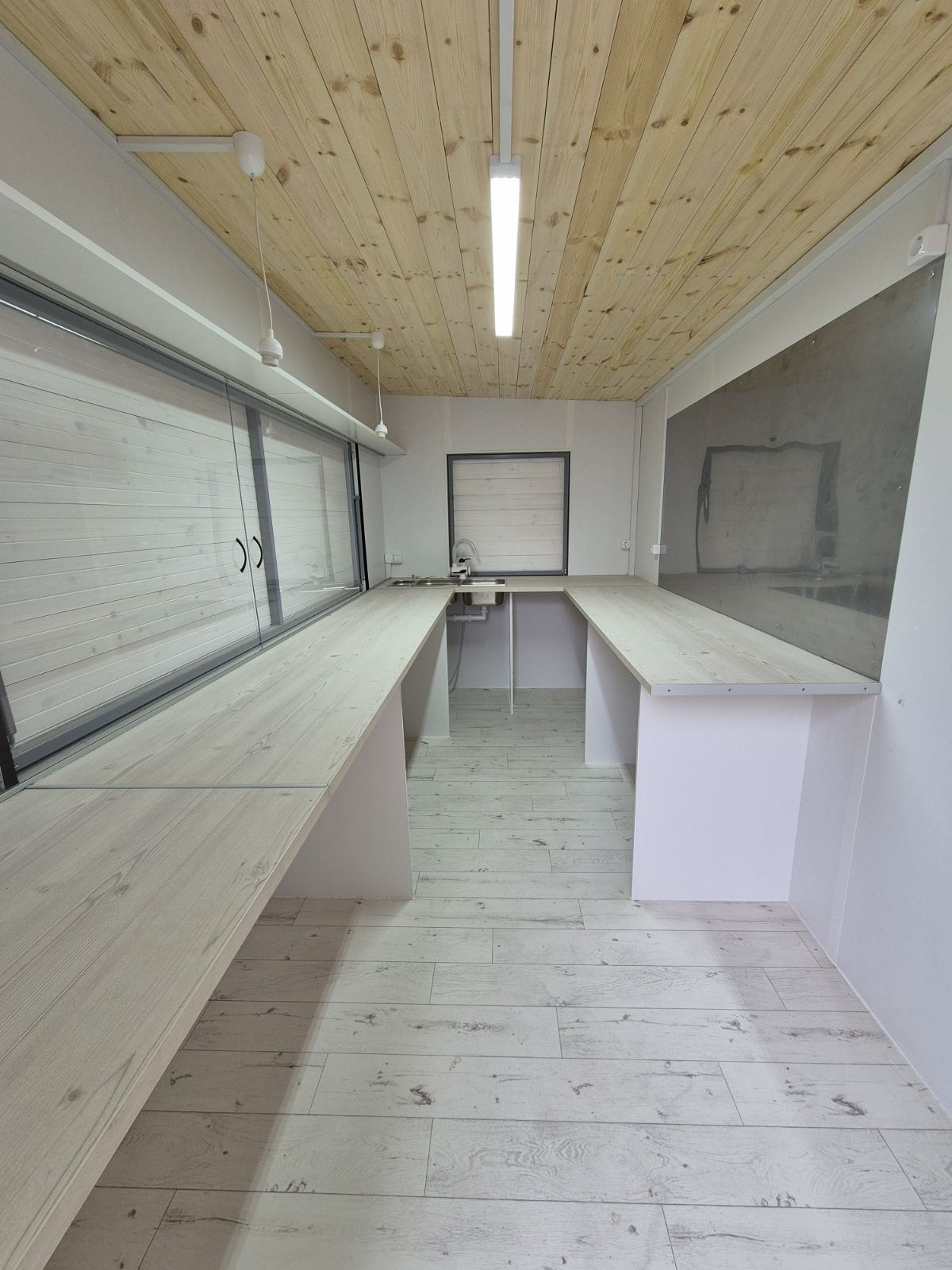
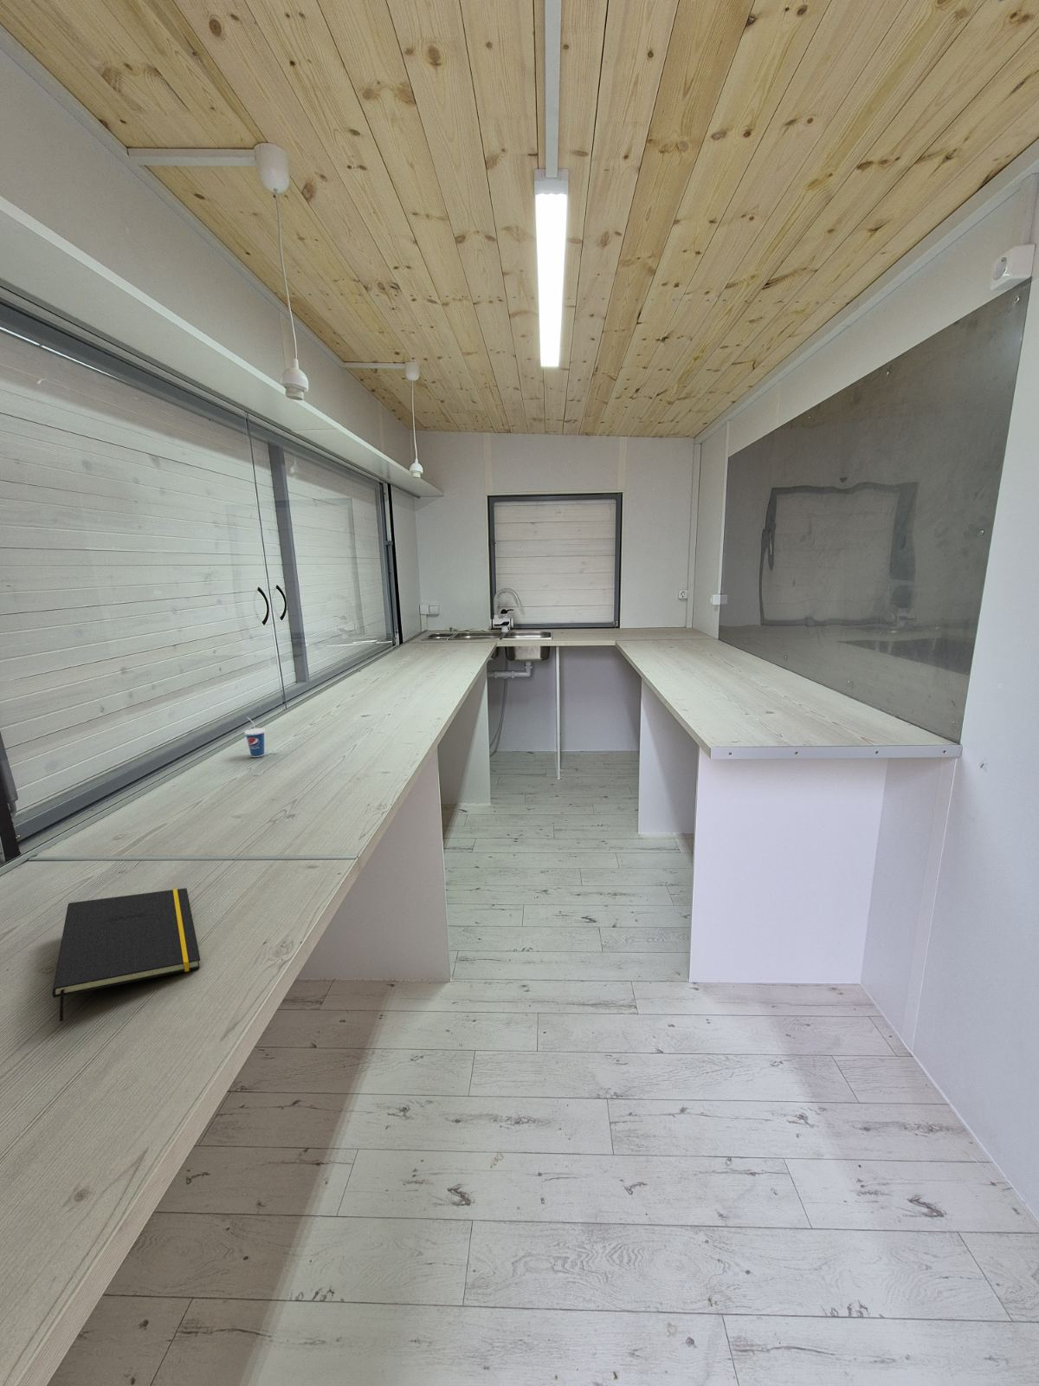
+ cup (255, 737)
+ notepad (130, 934)
